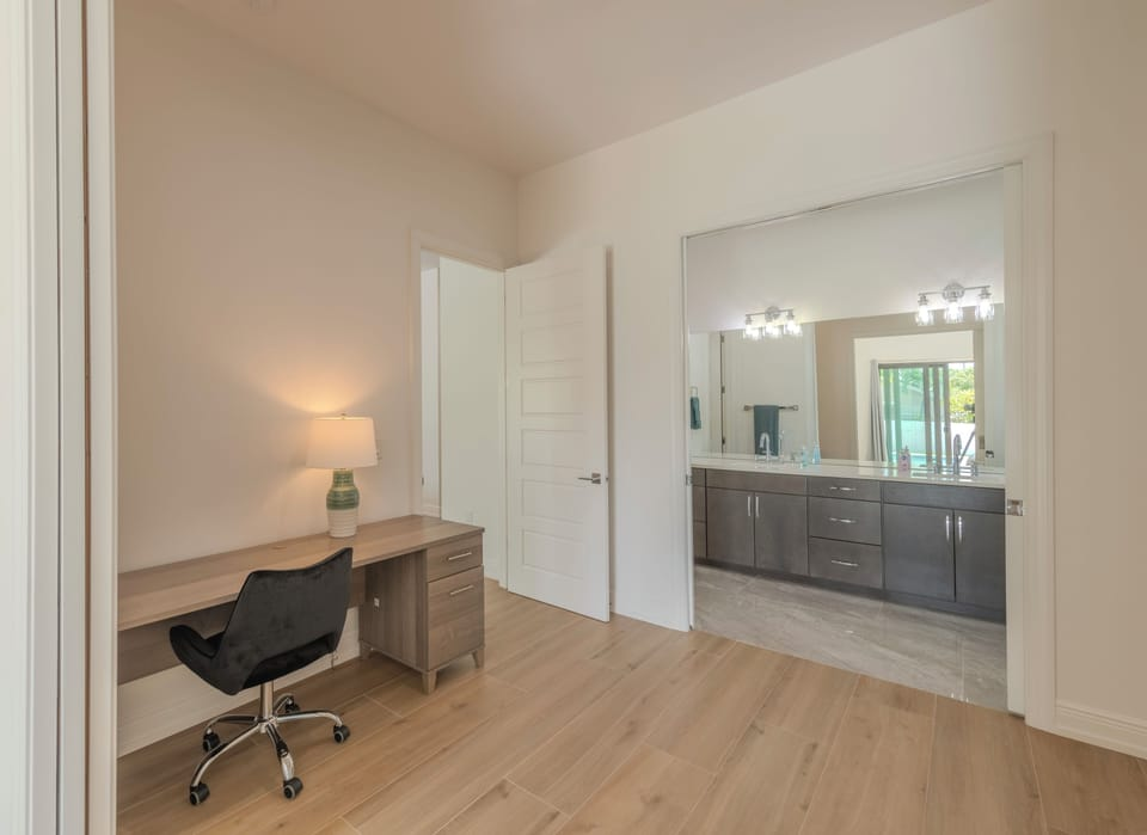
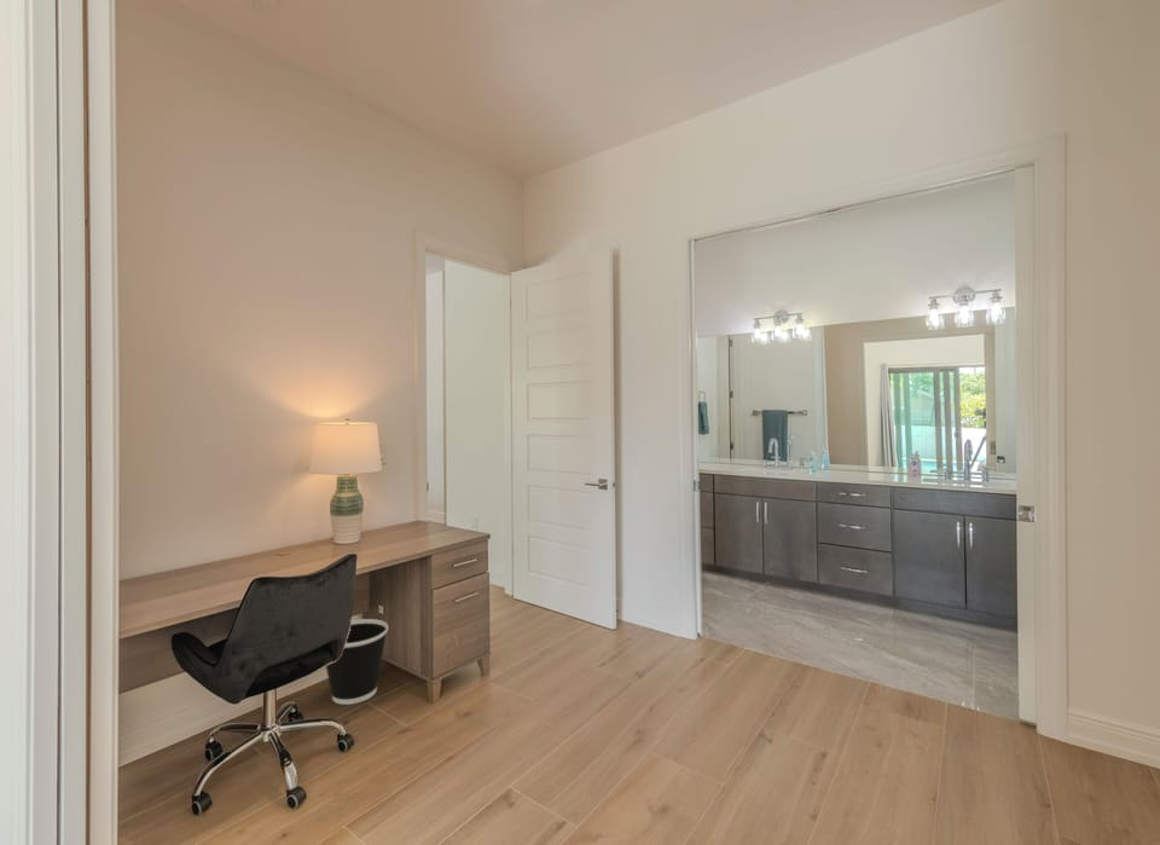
+ wastebasket (354, 661)
